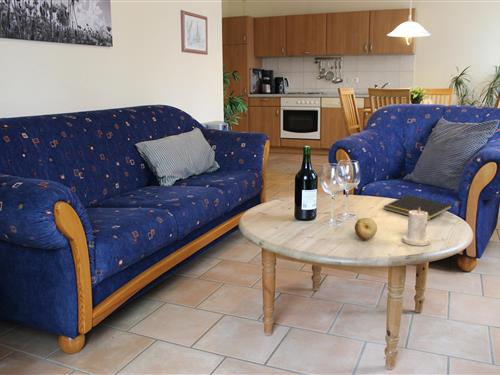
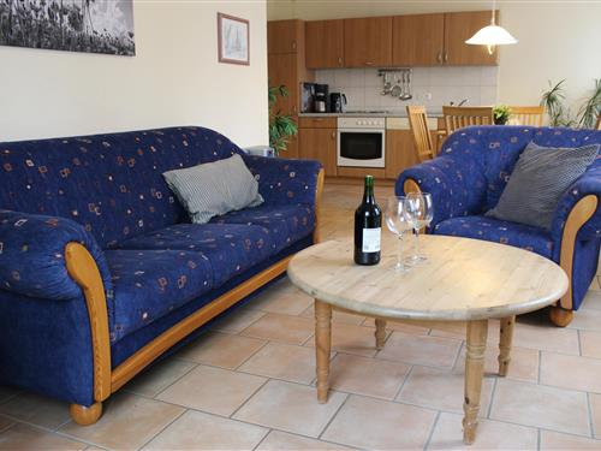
- fruit (366, 228)
- candle (417, 225)
- notepad (416, 206)
